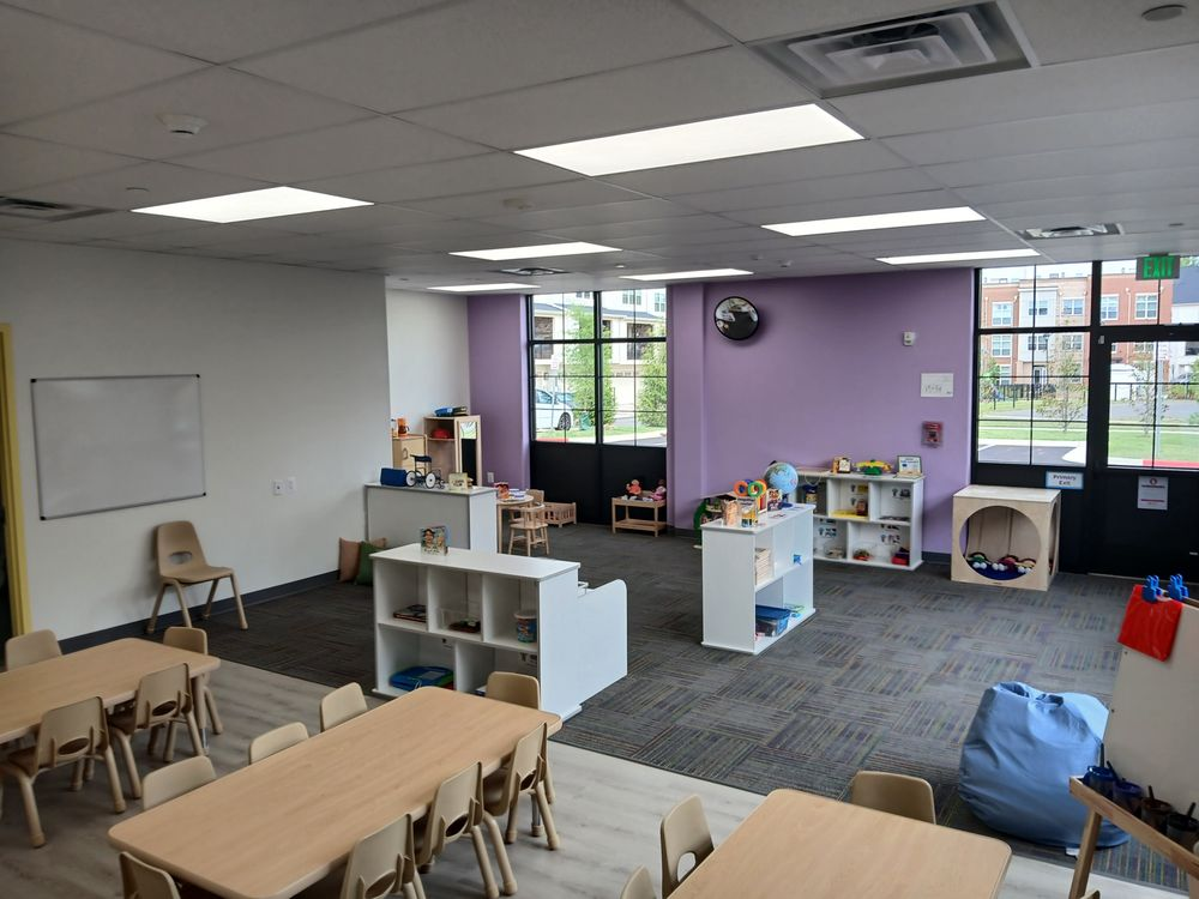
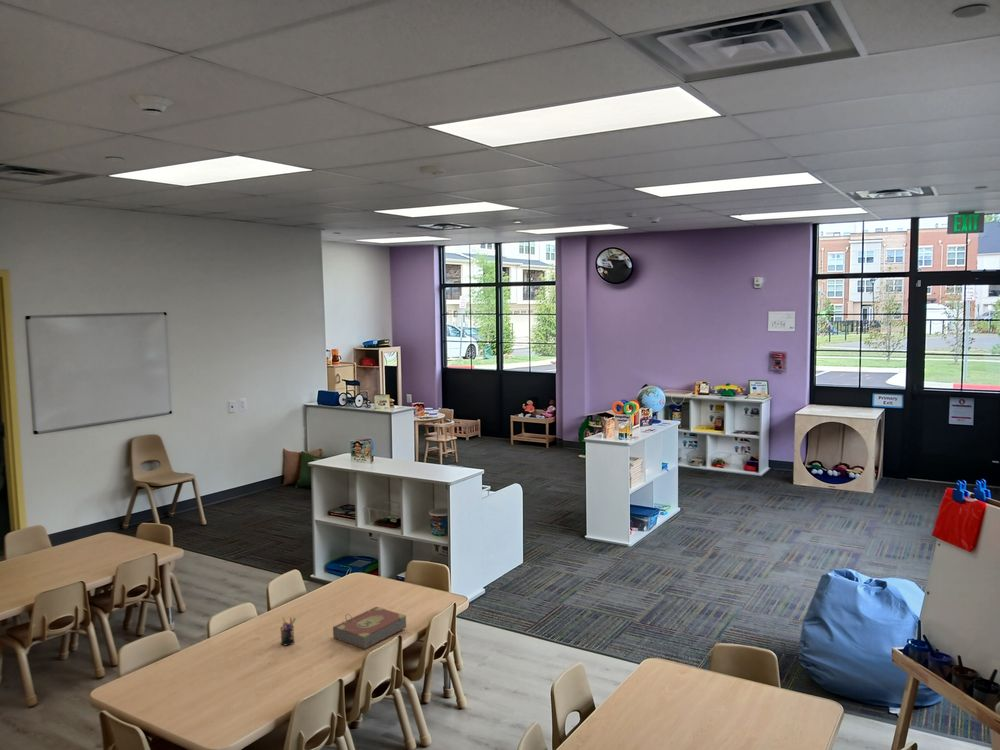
+ book (370, 618)
+ pen holder (288, 629)
